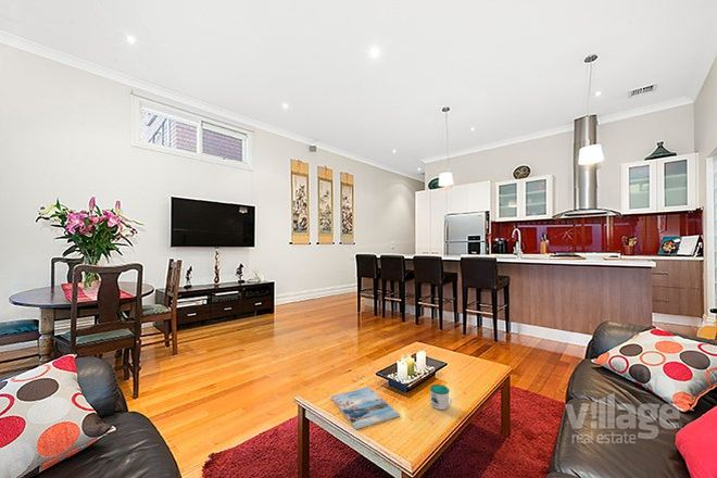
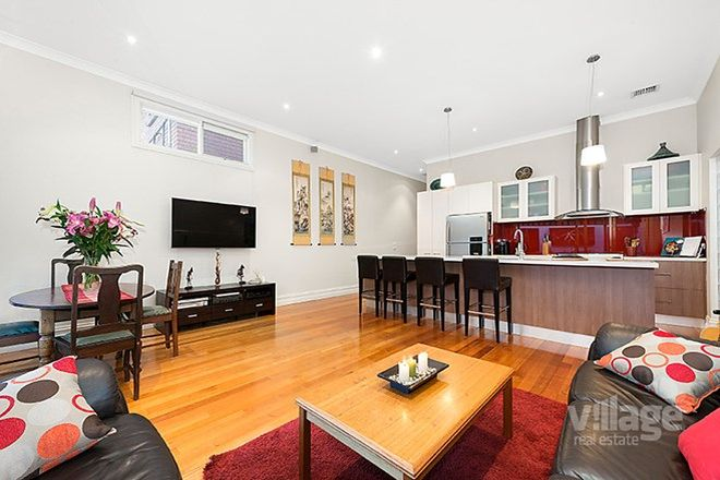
- magazine (363, 405)
- mug (441, 398)
